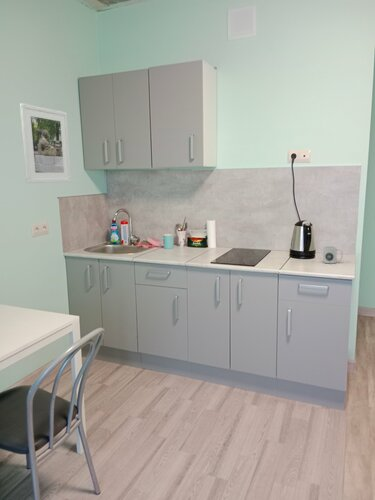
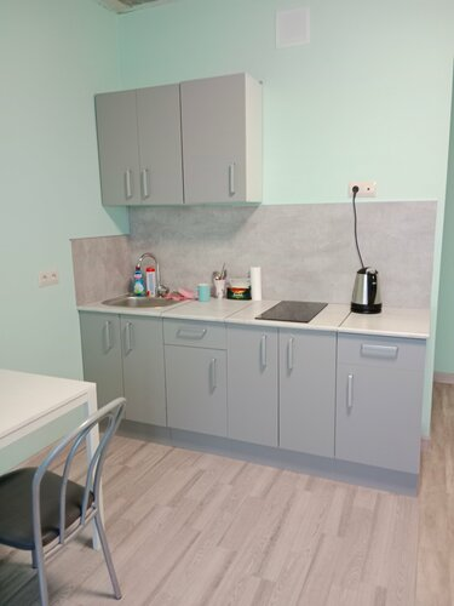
- mug (332, 254)
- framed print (47, 146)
